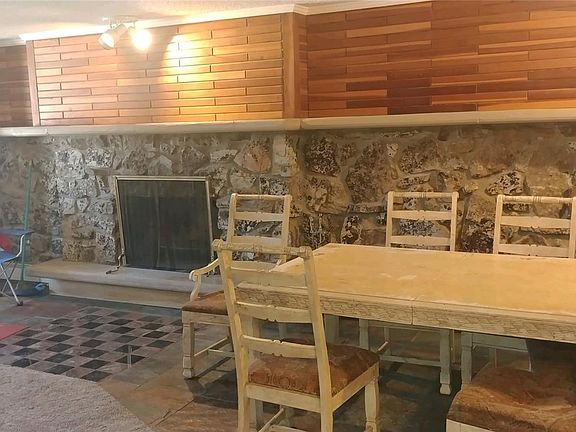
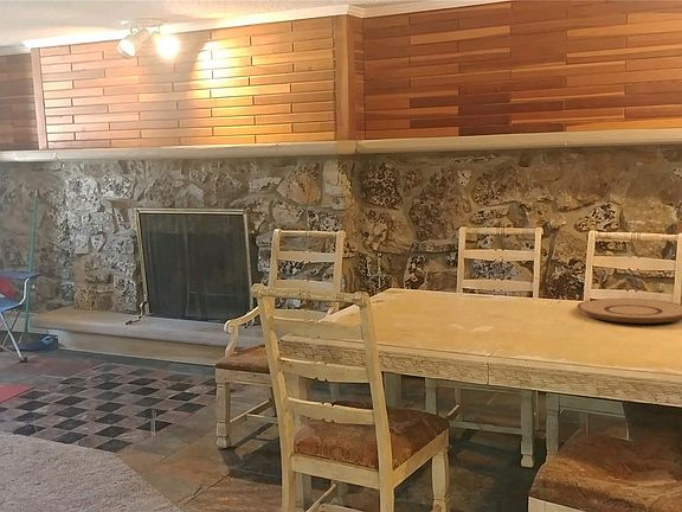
+ plate (632, 309)
